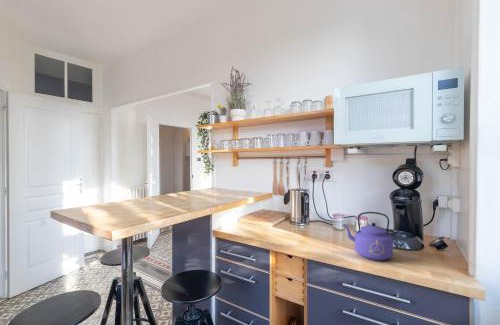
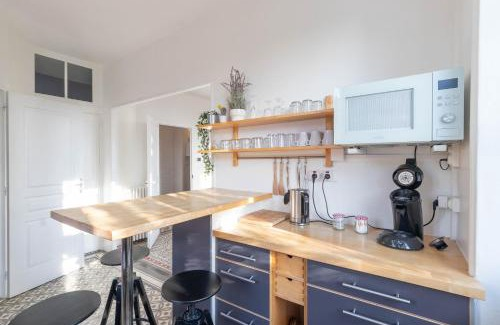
- kettle (366, 232)
